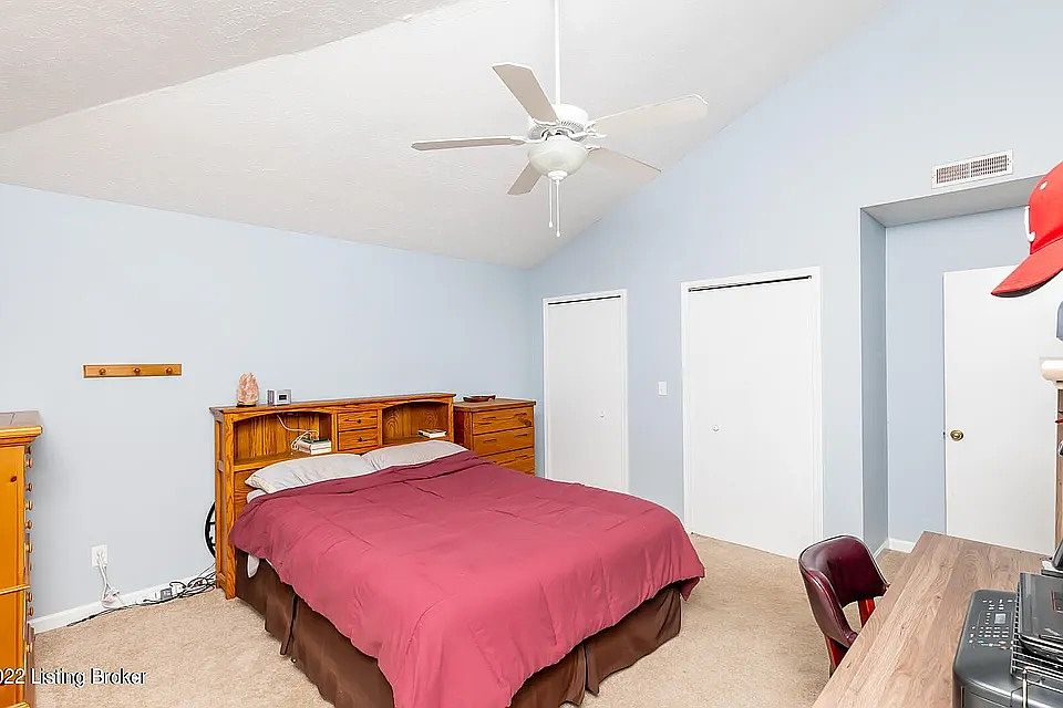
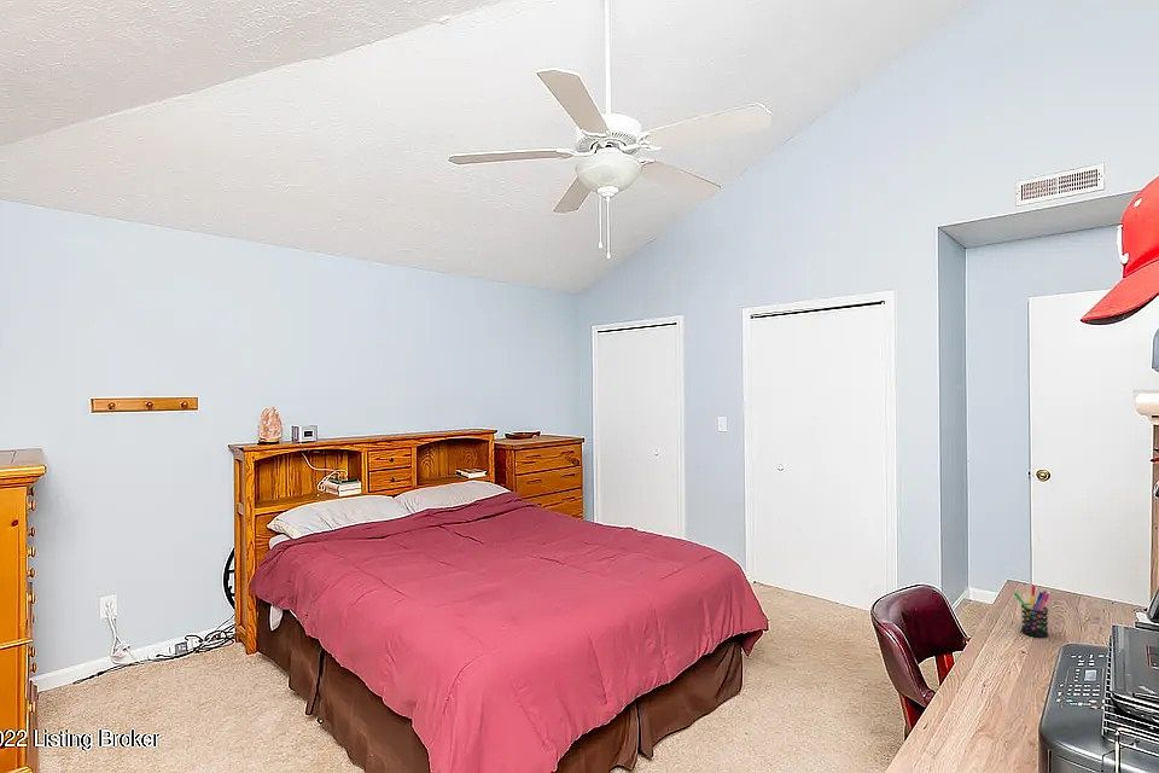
+ pen holder (1031, 609)
